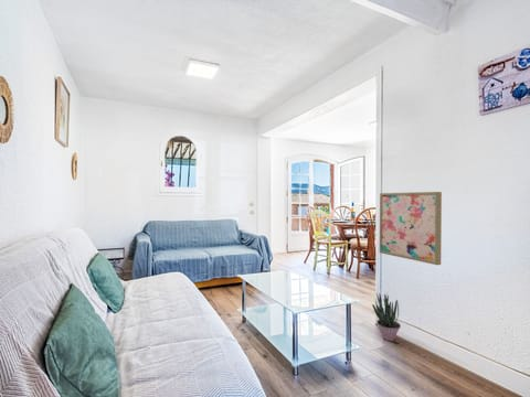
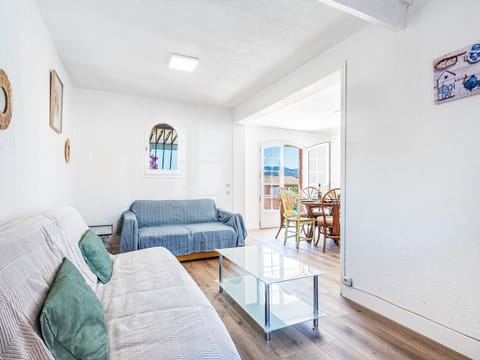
- potted plant (385, 315)
- wall art (406, 225)
